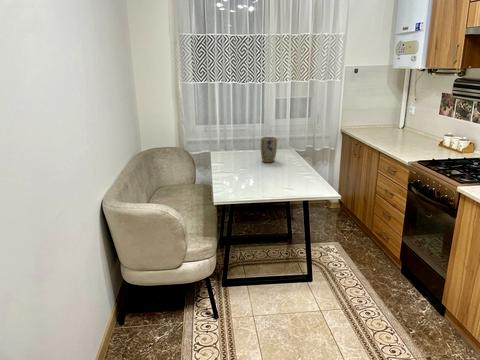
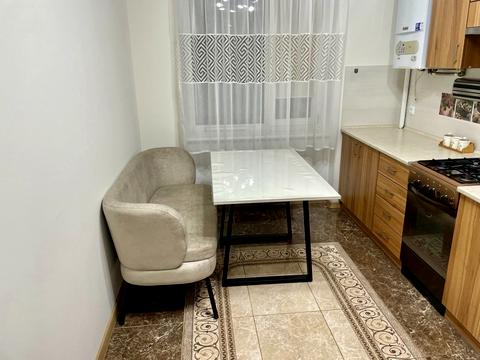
- plant pot (268, 149)
